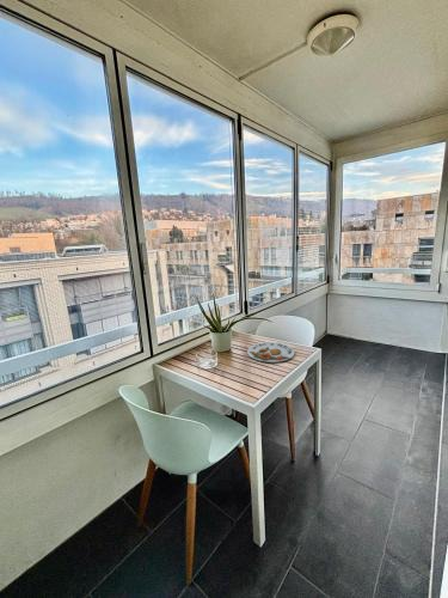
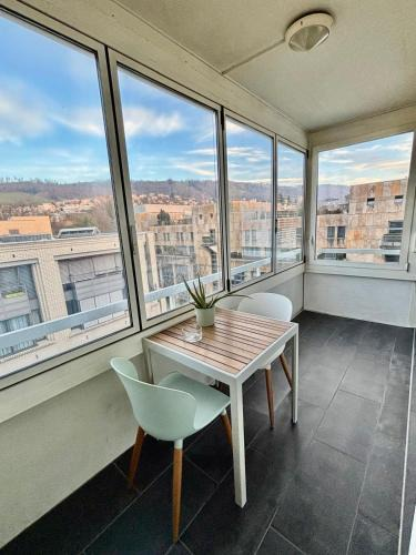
- plate (270, 352)
